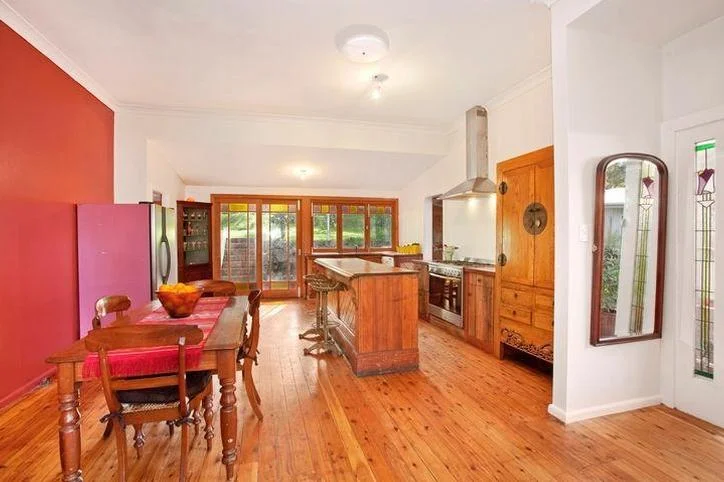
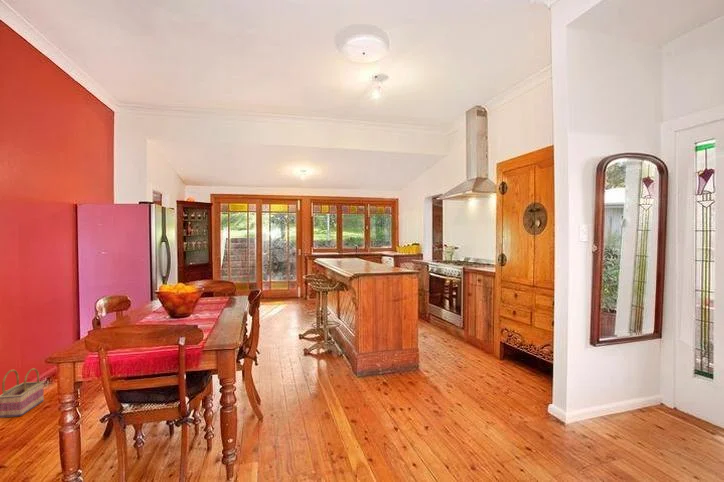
+ basket (21, 389)
